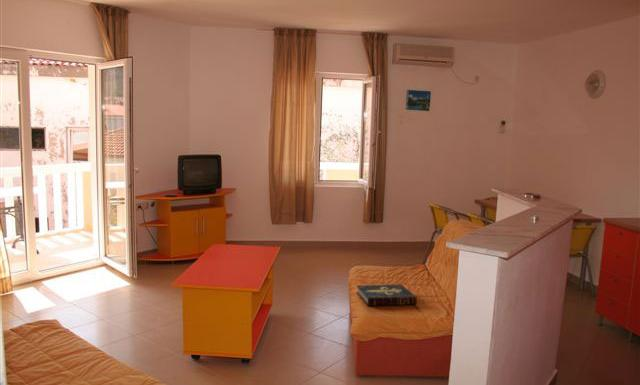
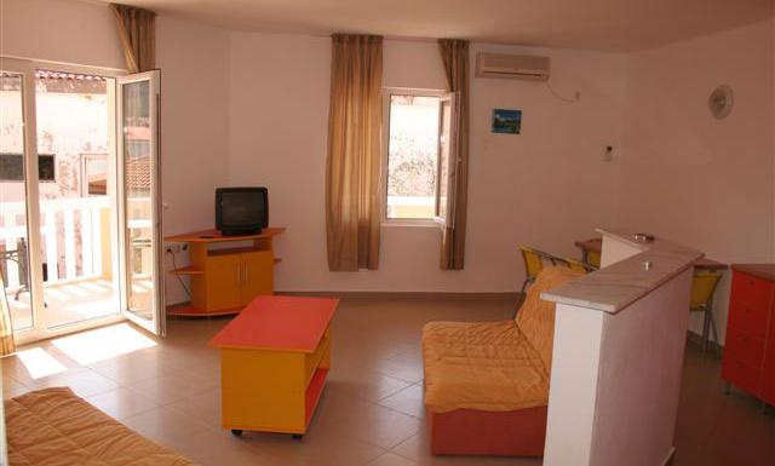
- book (385, 294)
